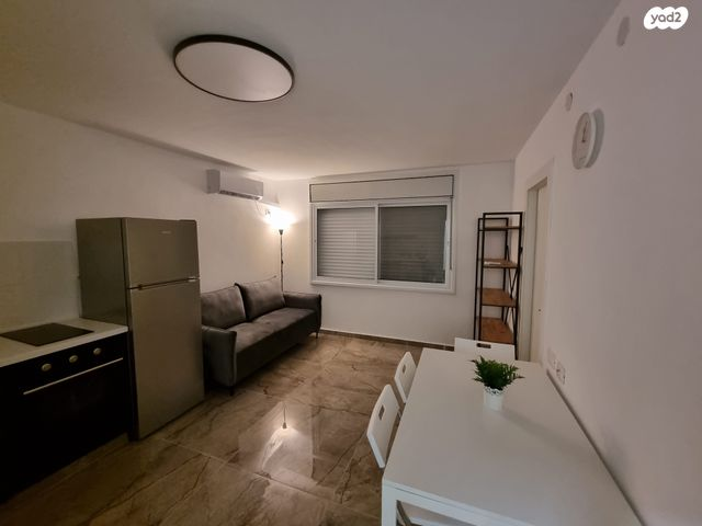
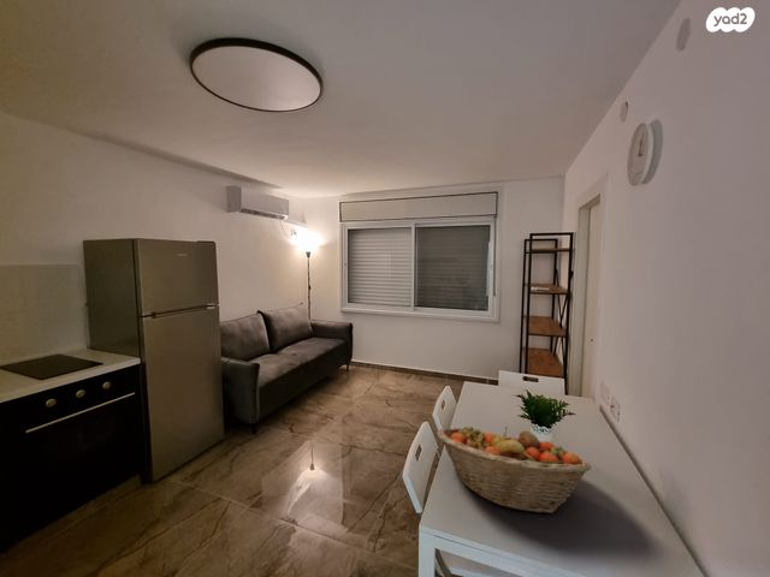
+ fruit basket (507, 457)
